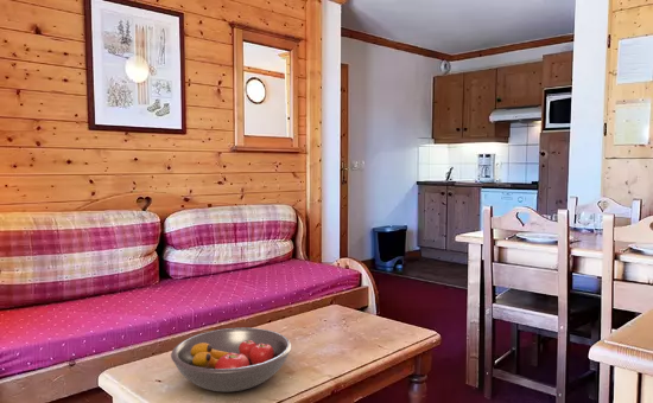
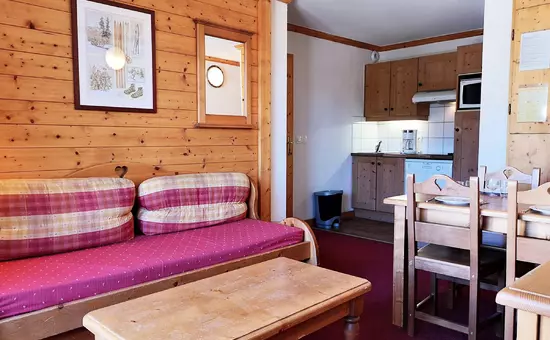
- fruit bowl (233, 358)
